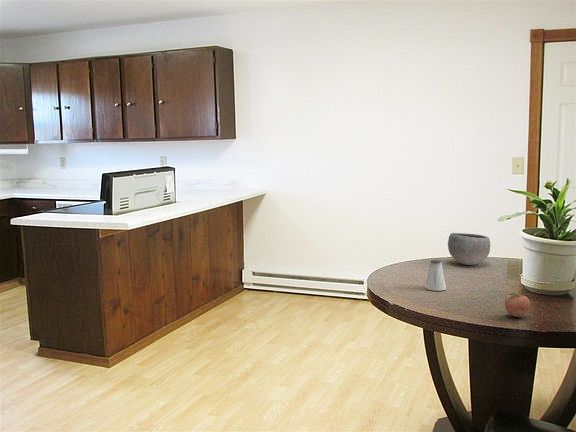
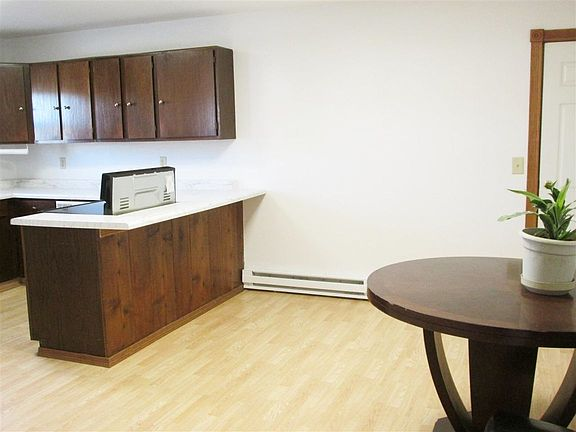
- bowl (468, 248)
- fruit (516, 303)
- saltshaker (435, 274)
